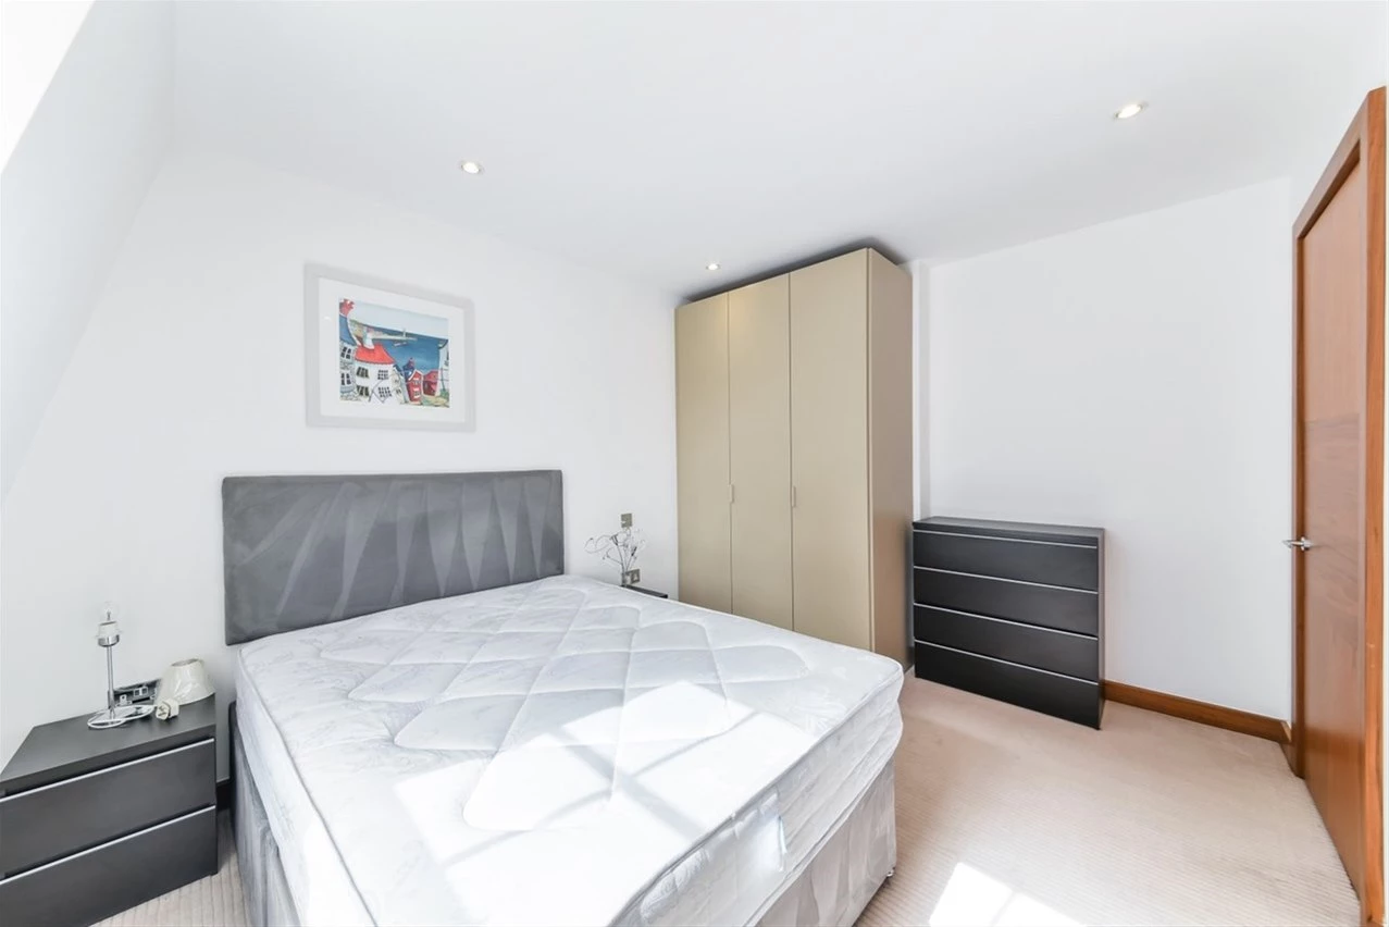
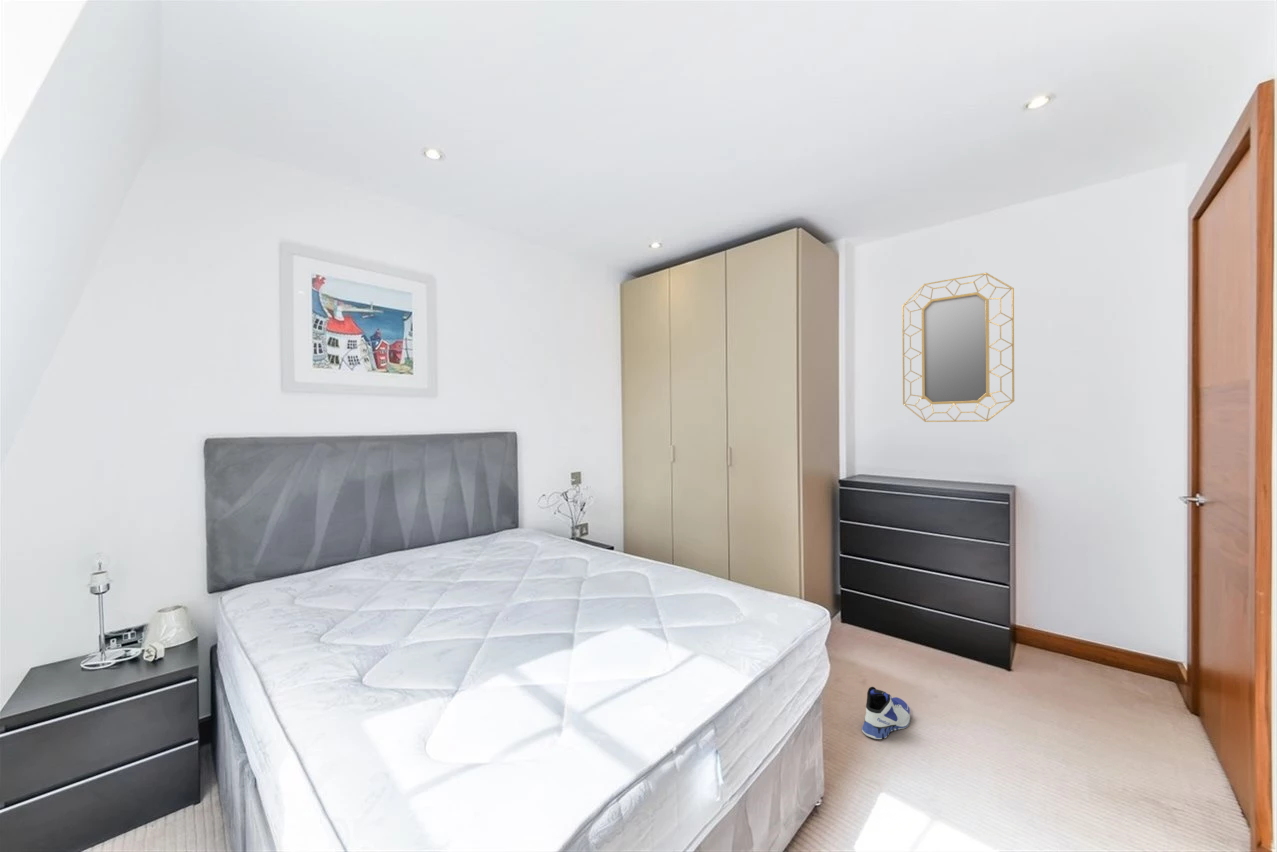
+ home mirror (953, 349)
+ sneaker (887, 706)
